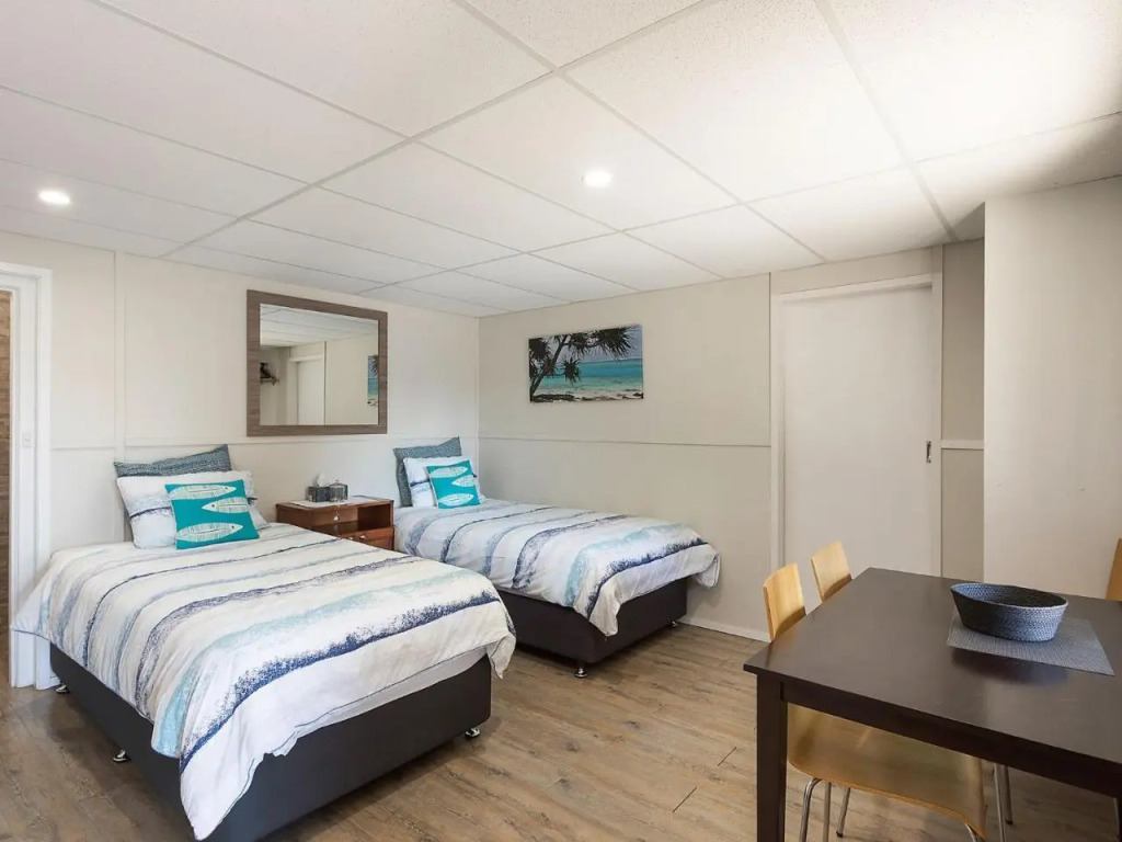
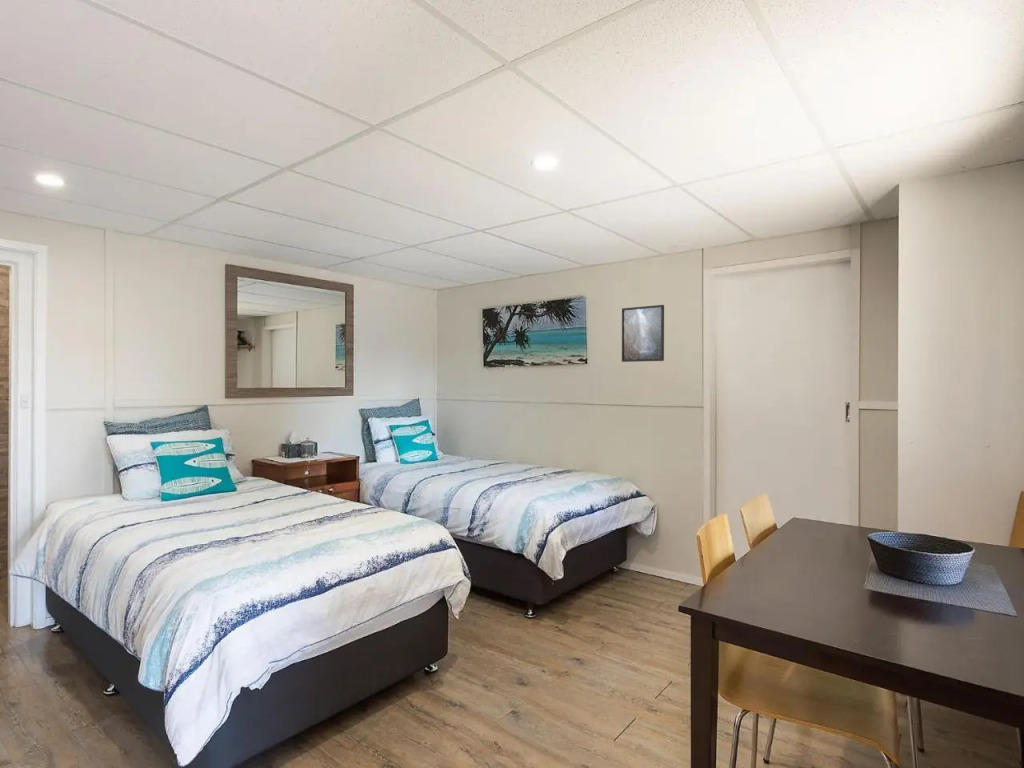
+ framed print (642, 334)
